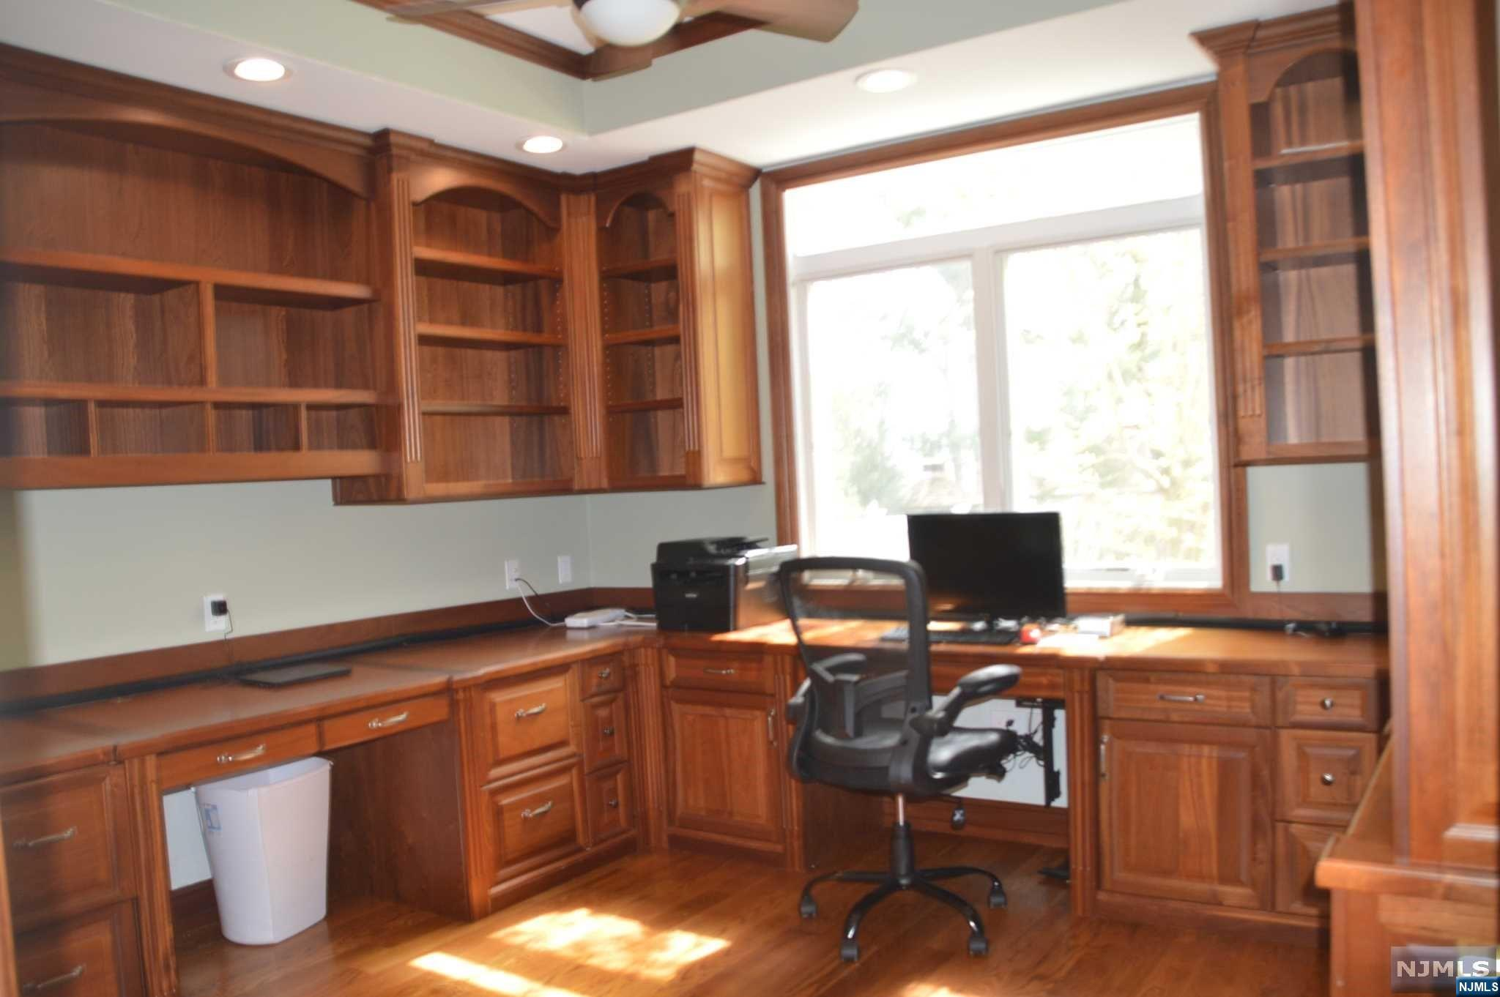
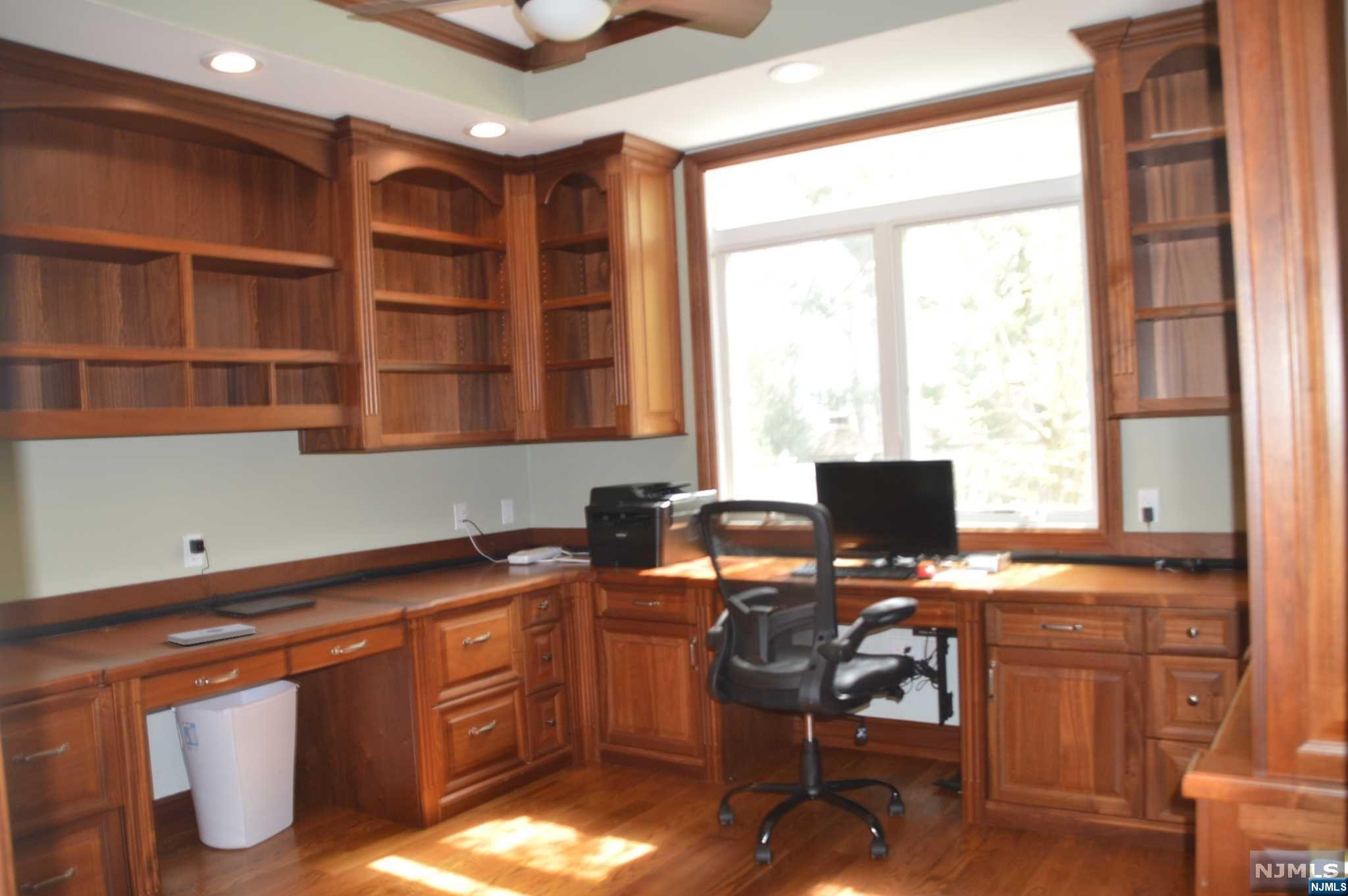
+ notepad (213, 634)
